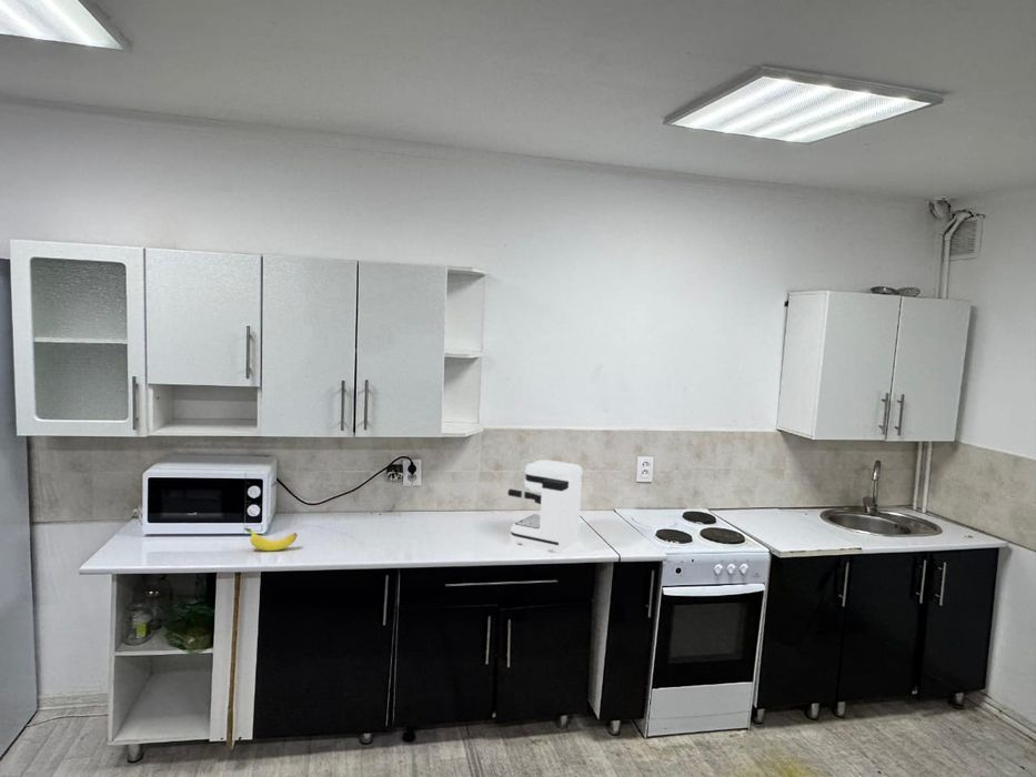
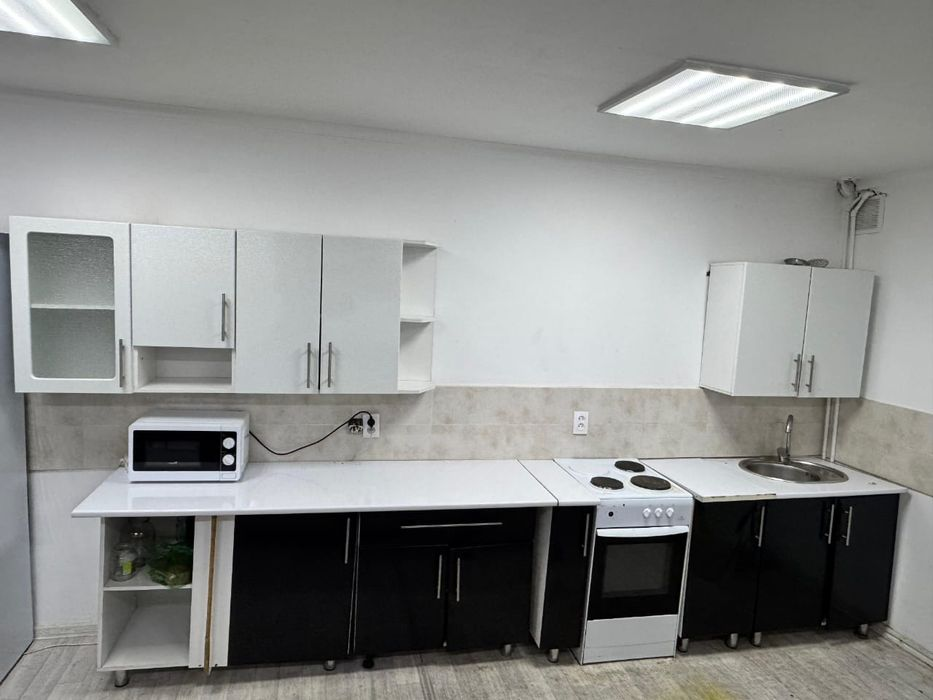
- banana (270, 541)
- coffee maker (546, 503)
